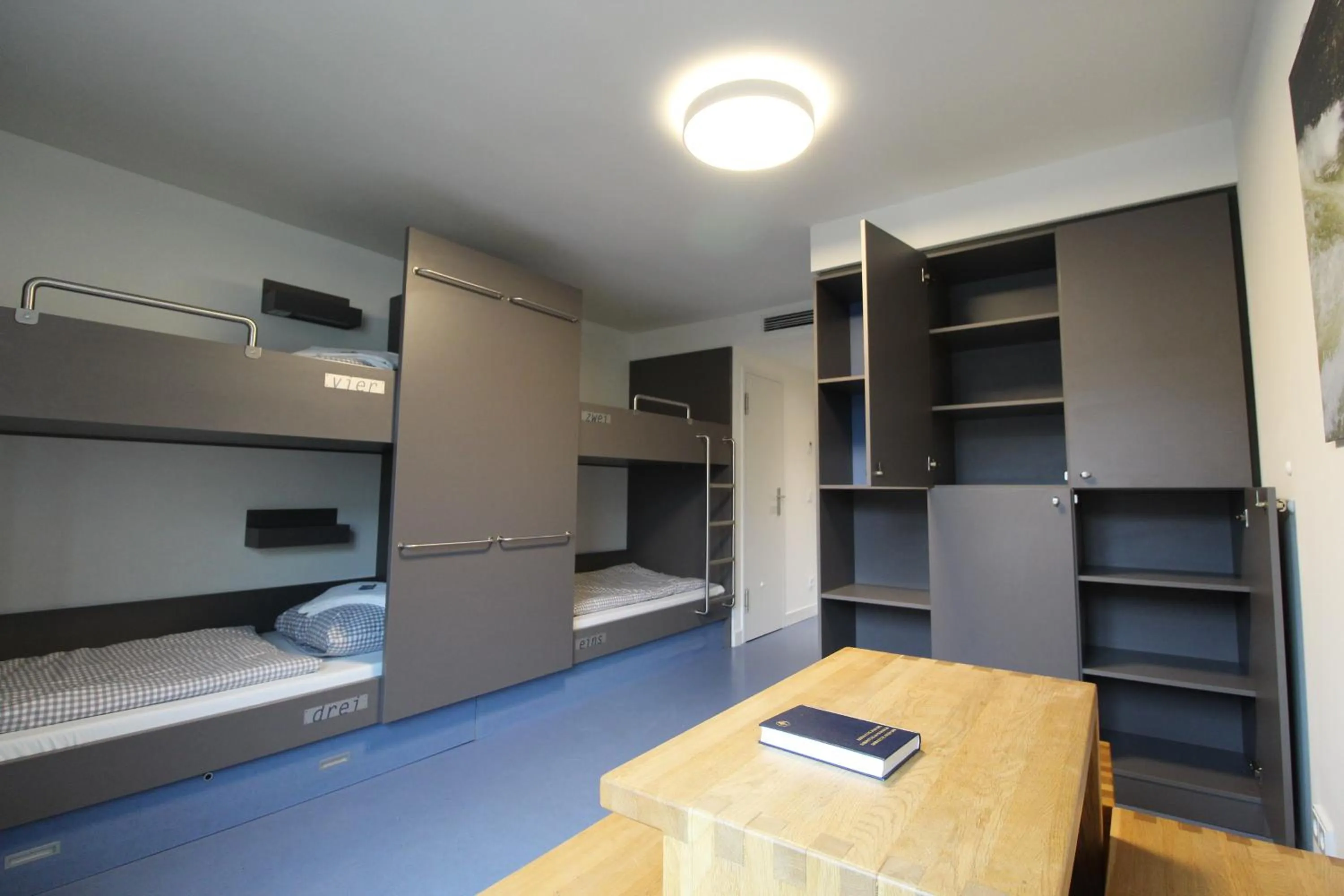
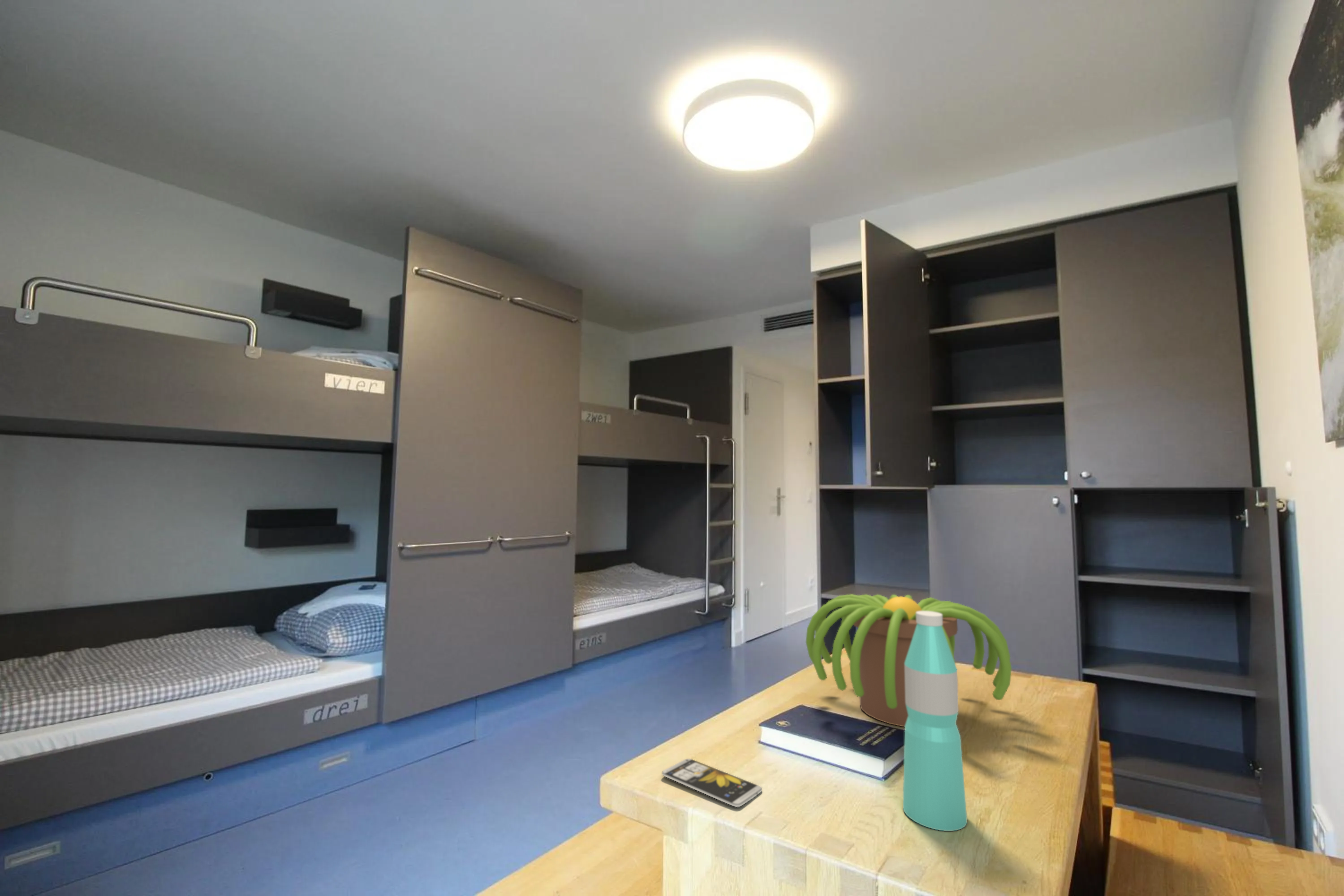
+ plant (905, 655)
+ smartphone (711, 780)
+ water bottle (931, 712)
